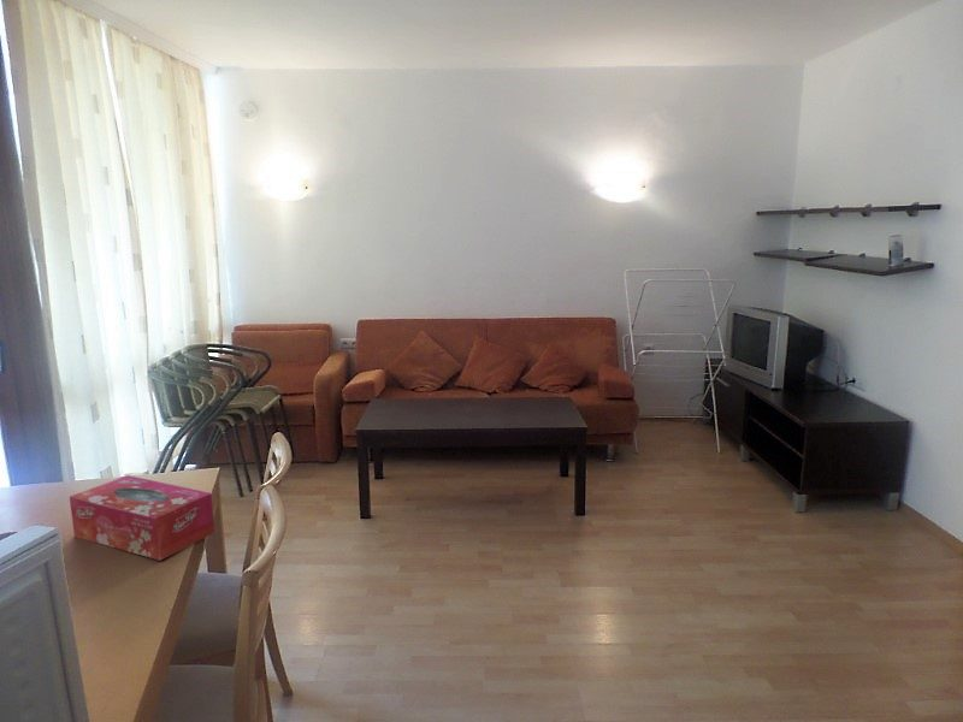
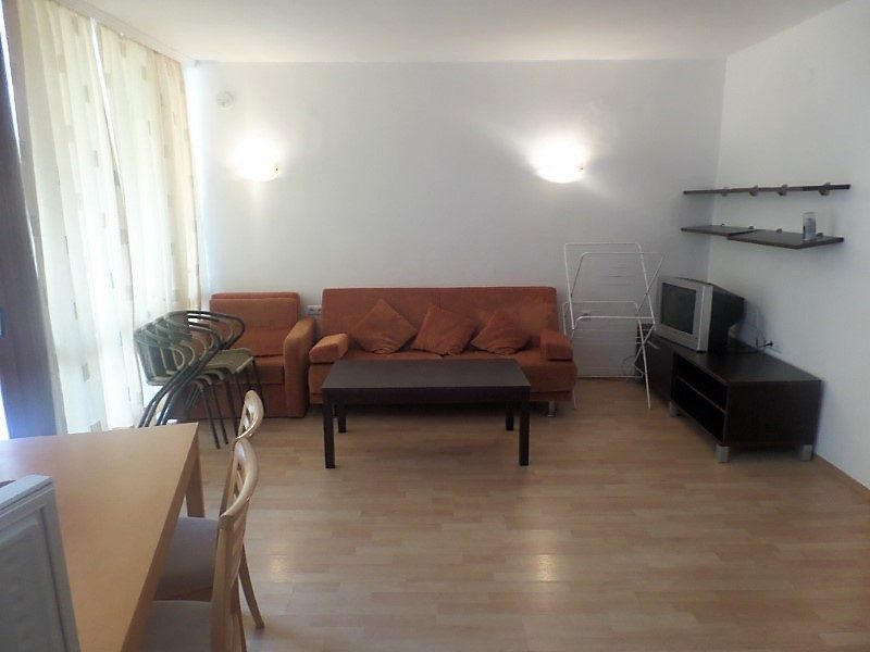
- tissue box (142, 514)
